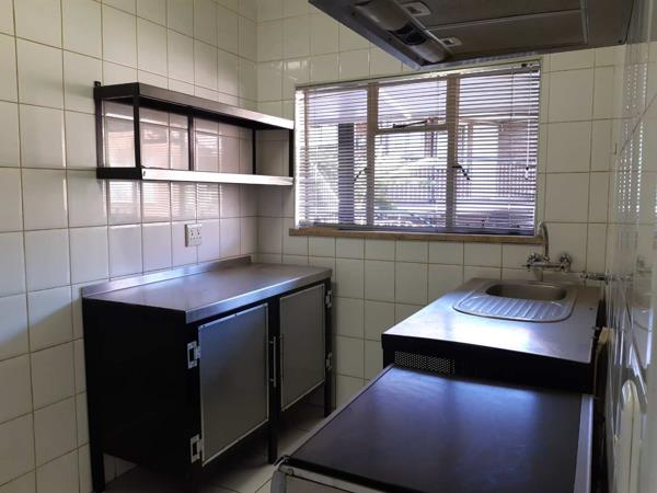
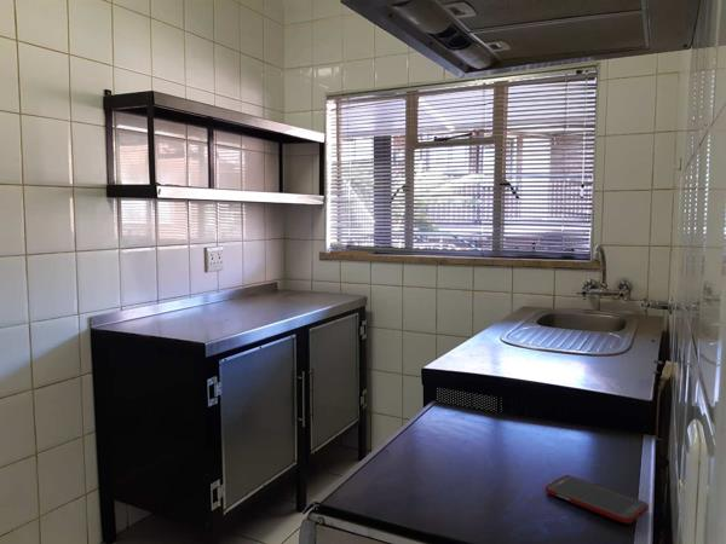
+ cell phone (594, 497)
